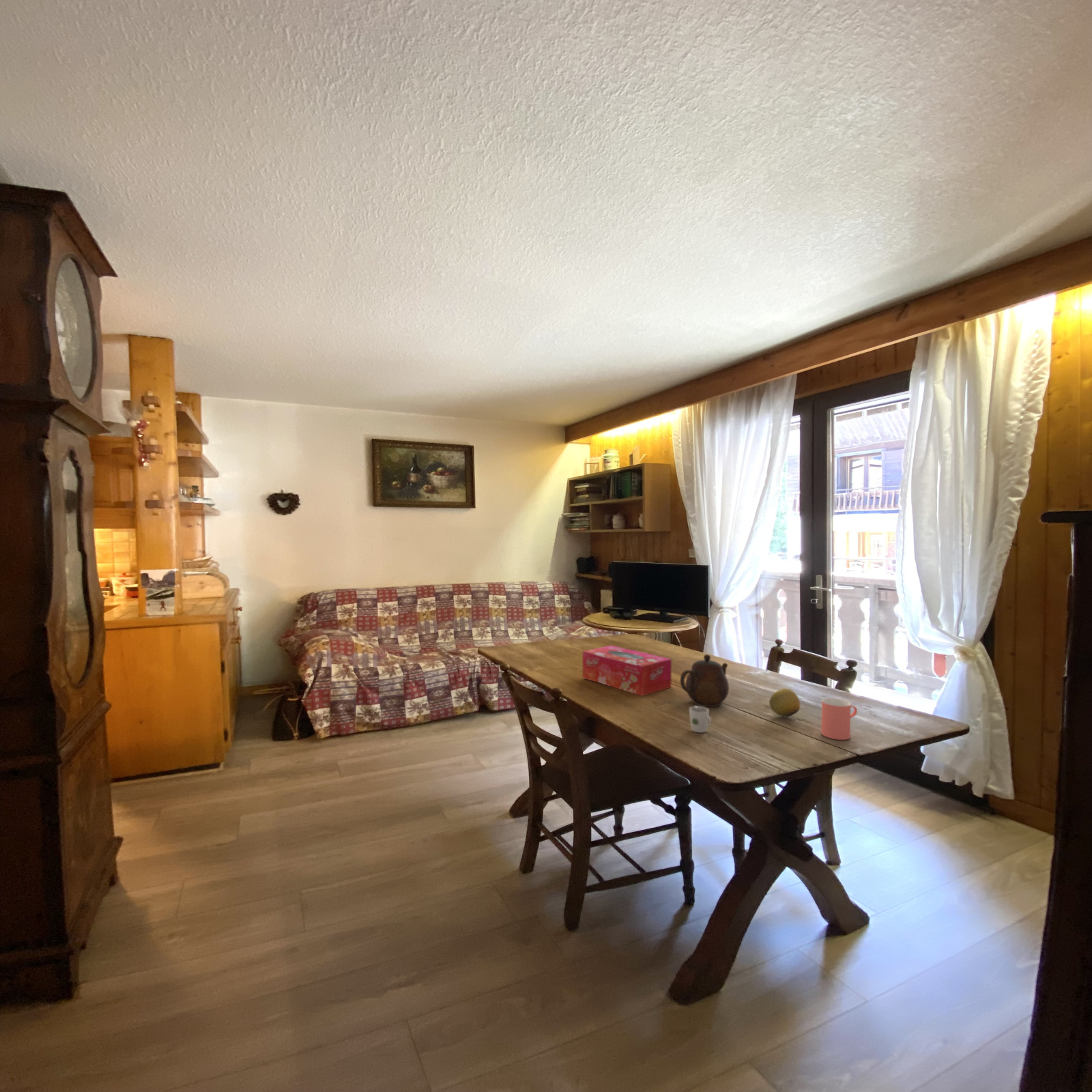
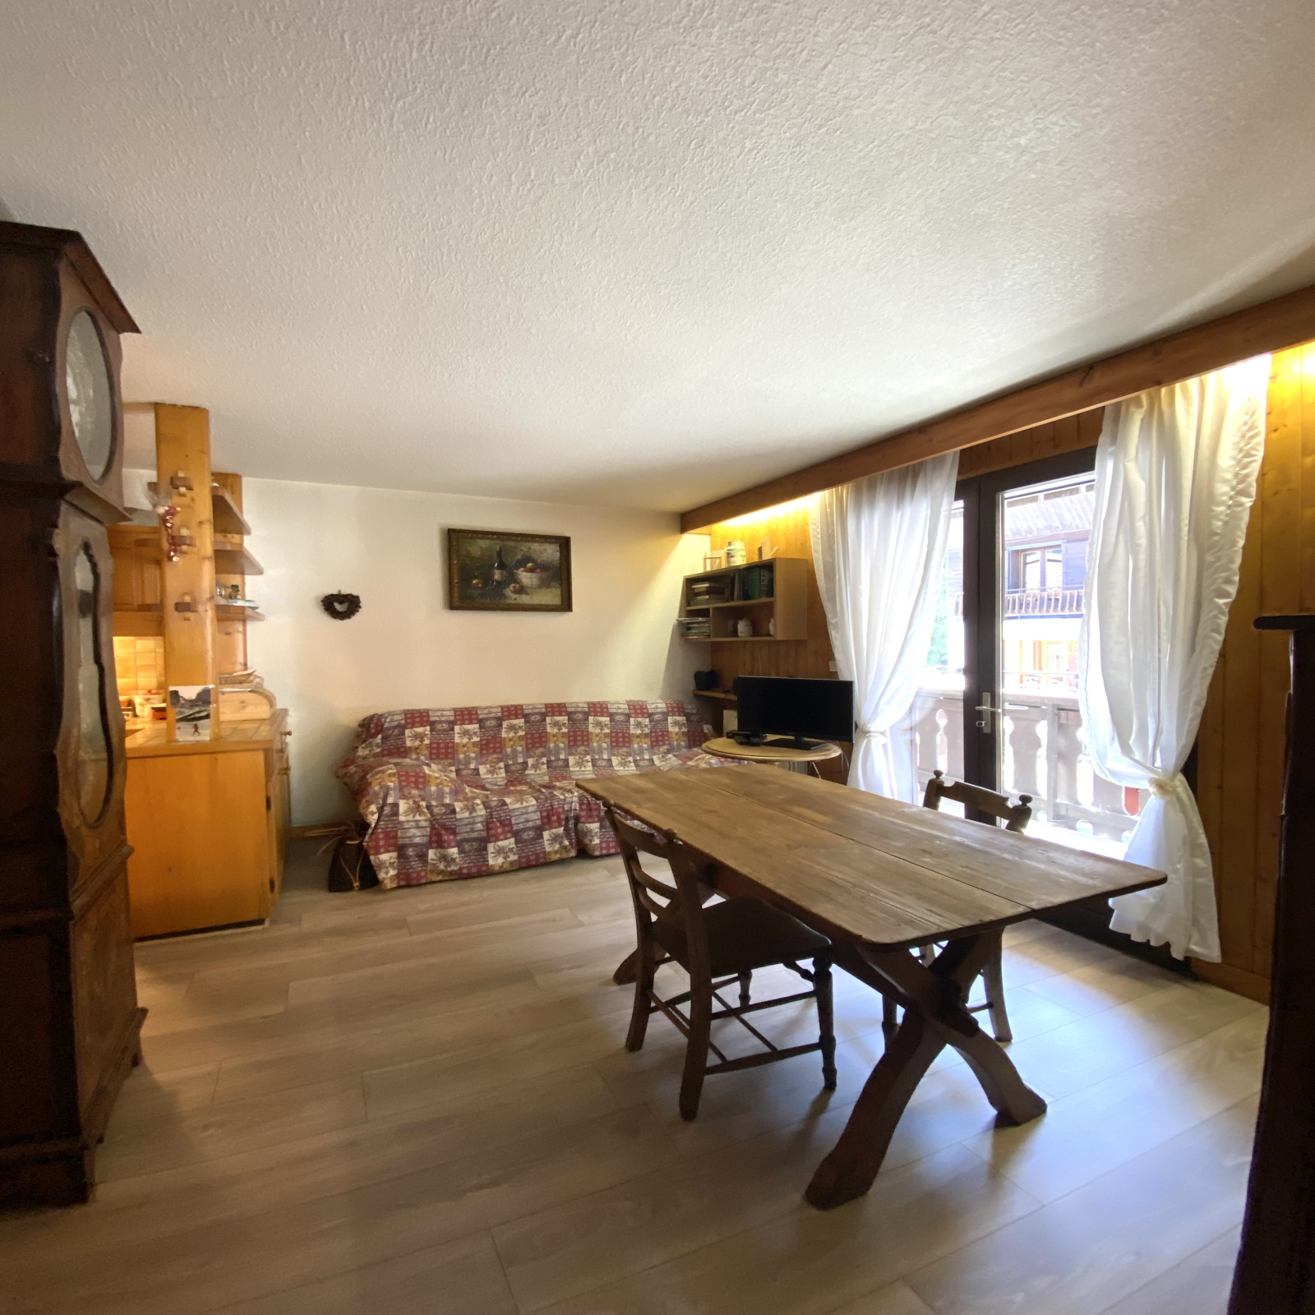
- teapot (704, 678)
- cup (840, 717)
- tissue box (625, 668)
- fruit (784, 702)
- cup (701, 713)
